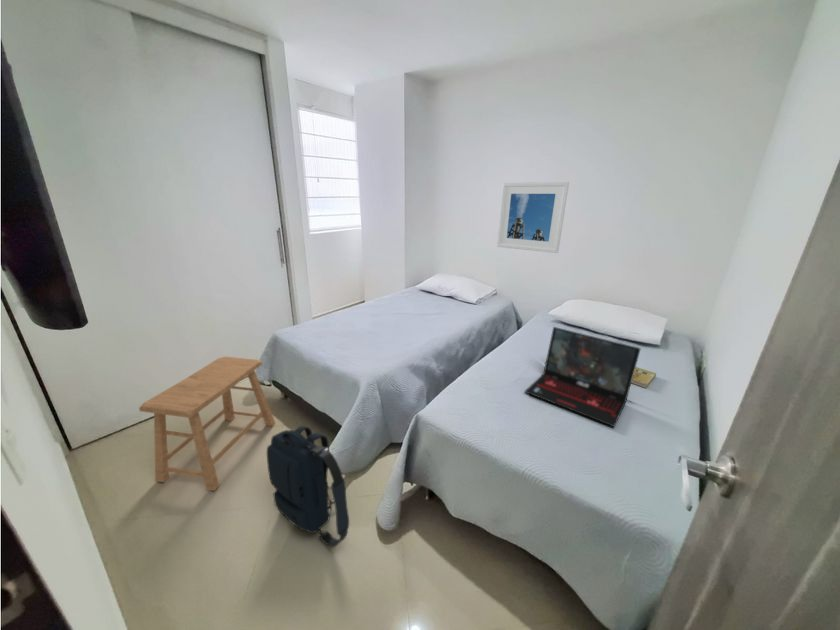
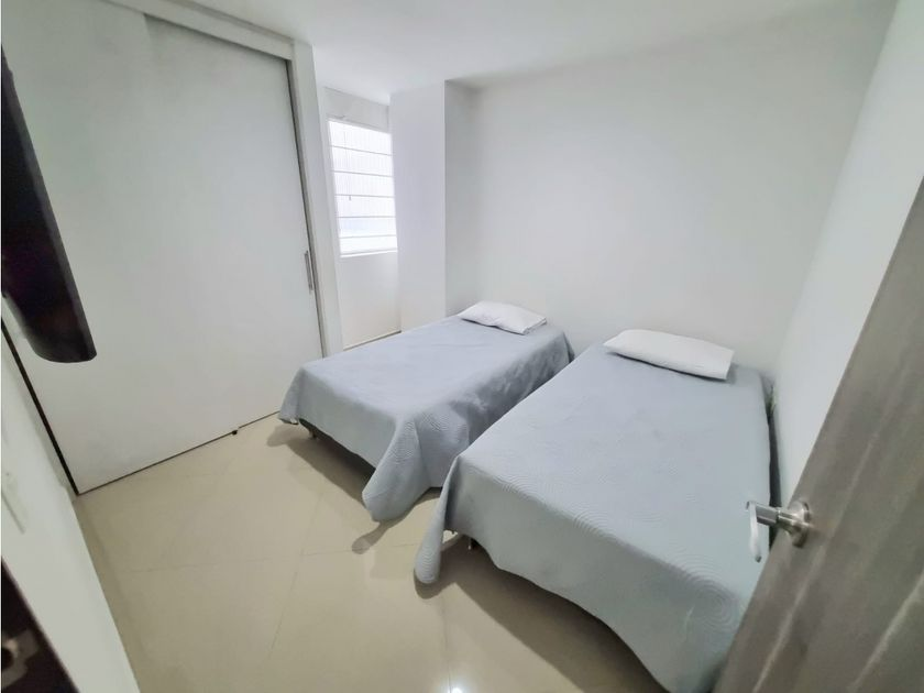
- backpack (314, 479)
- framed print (529, 217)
- stool (215, 416)
- booklet (633, 375)
- laptop (580, 371)
